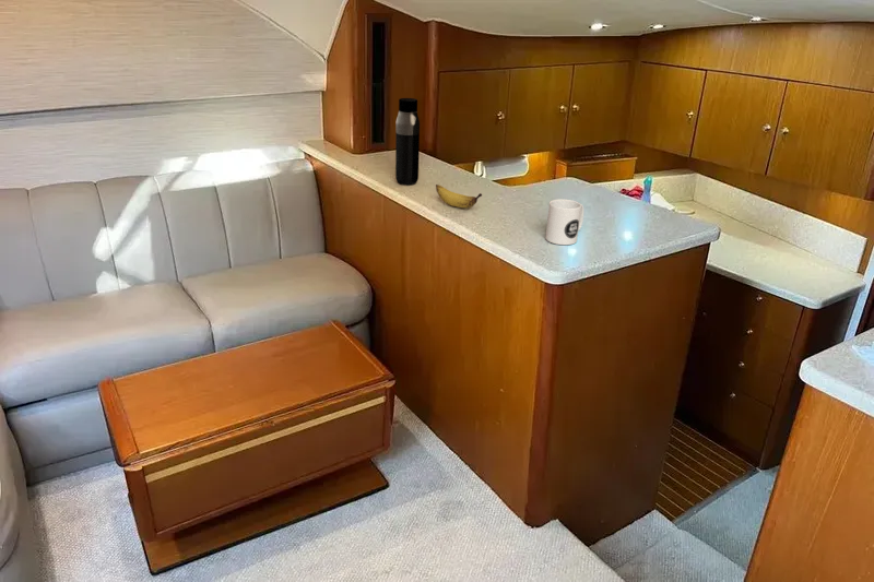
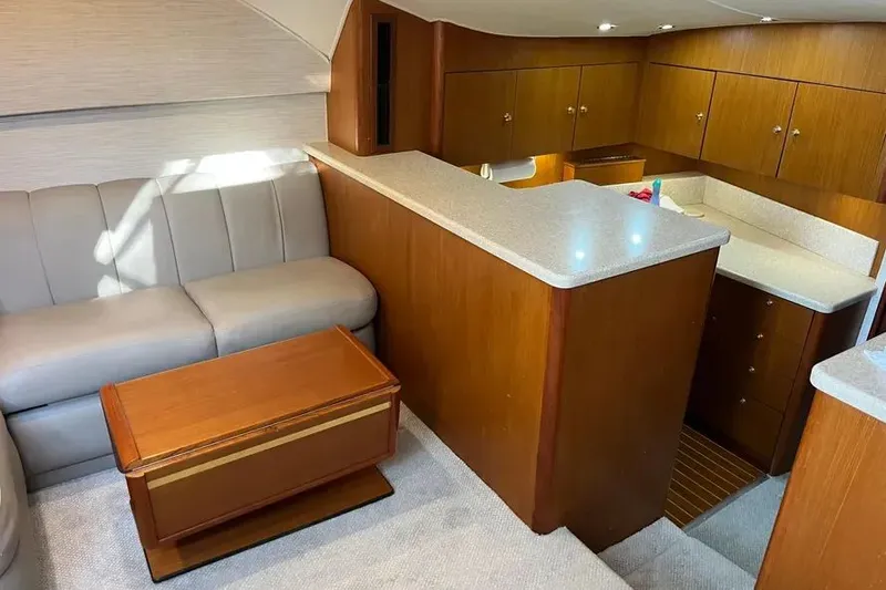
- mug (567, 219)
- banana (457, 197)
- water bottle (408, 142)
